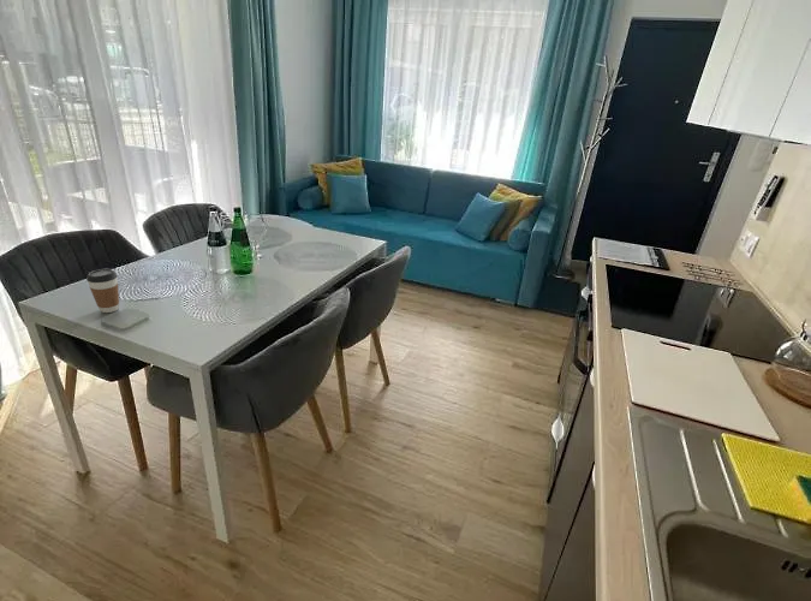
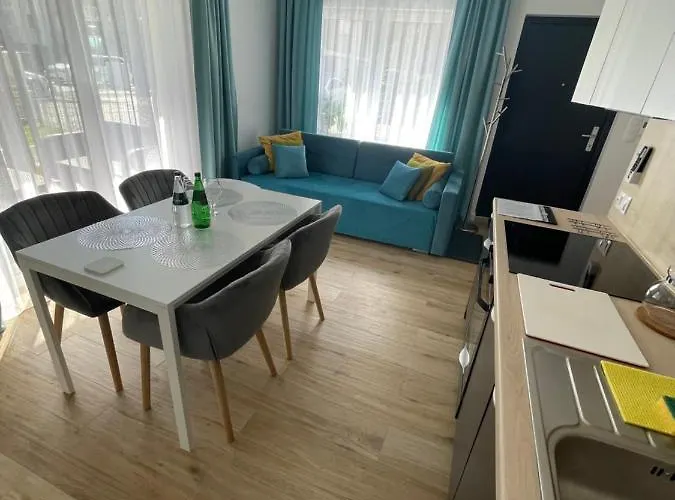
- coffee cup (105, 291)
